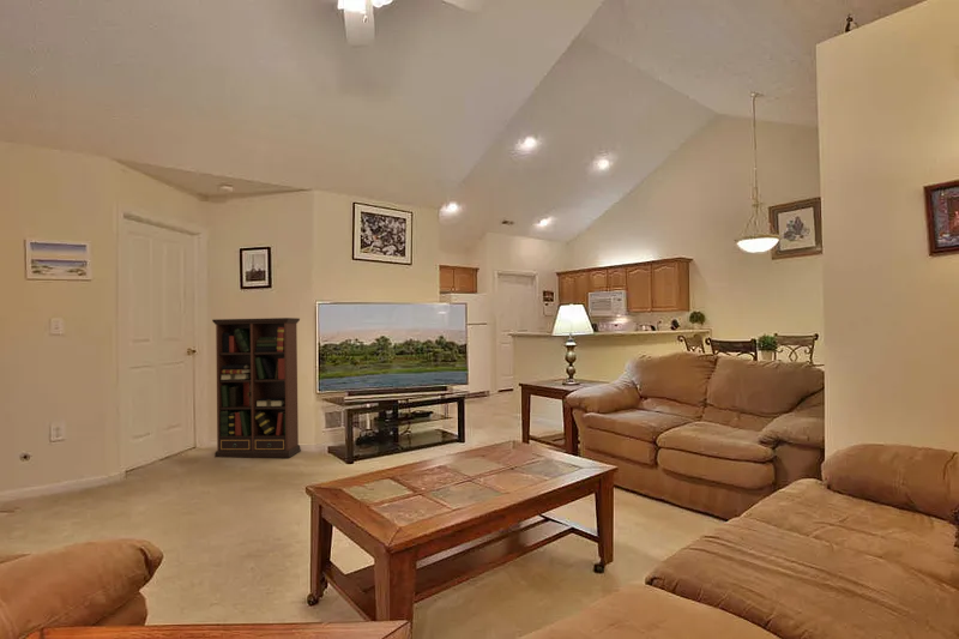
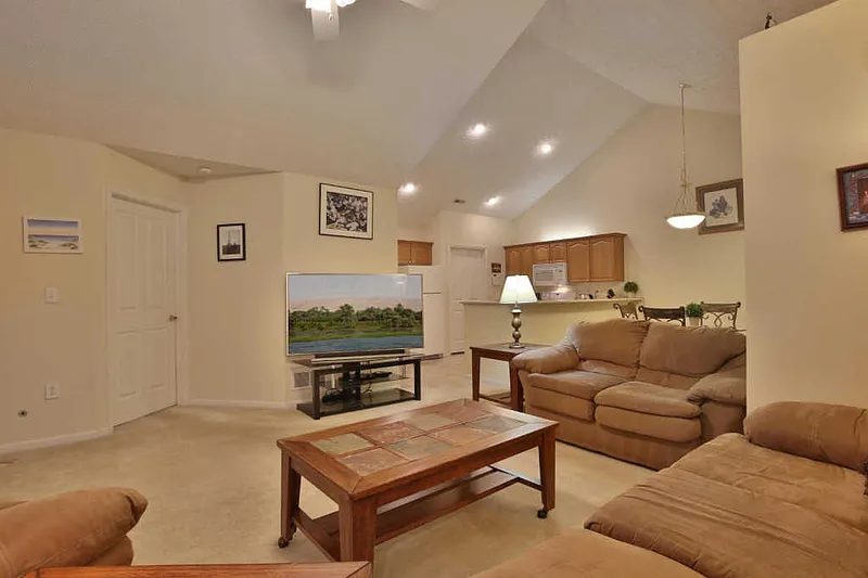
- bookcase (257, 386)
